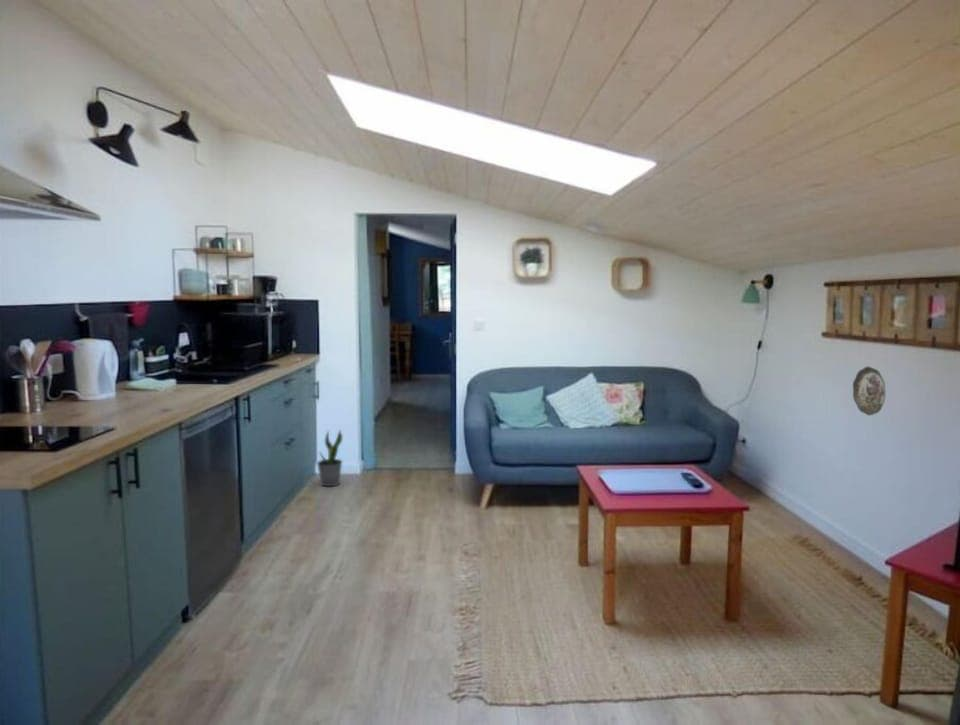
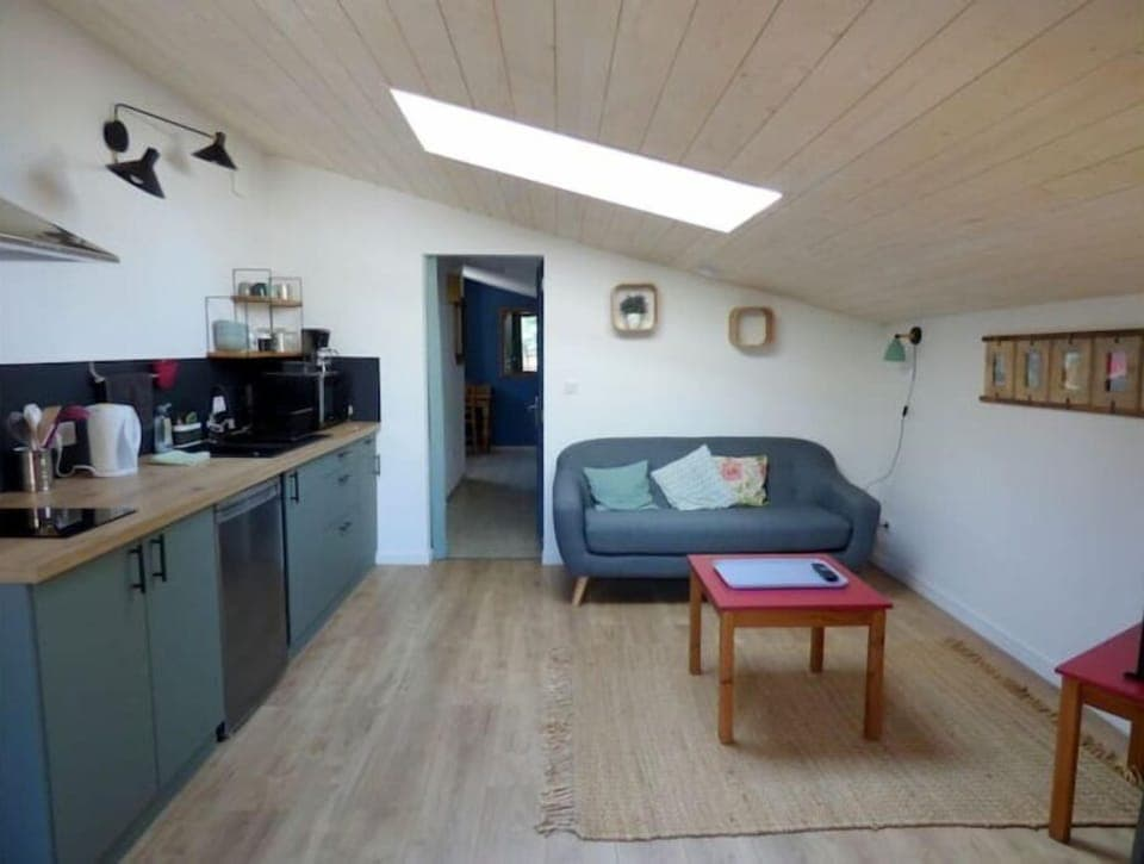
- decorative plate (870, 390)
- potted plant (329, 457)
